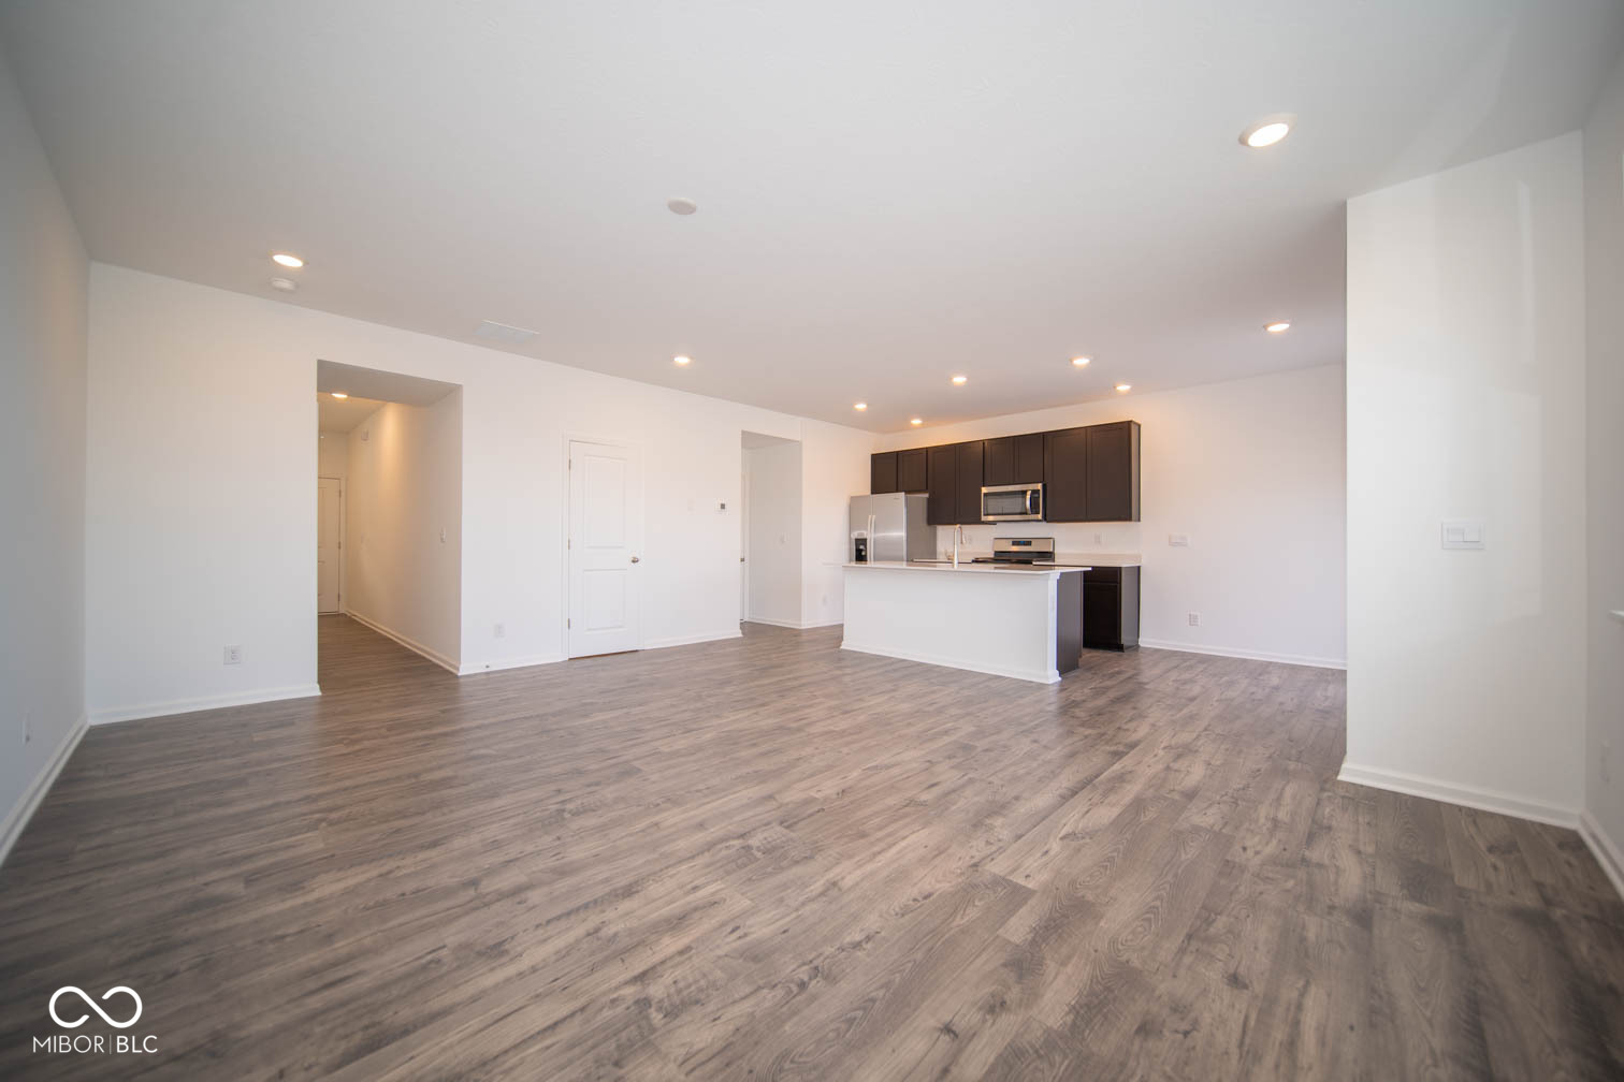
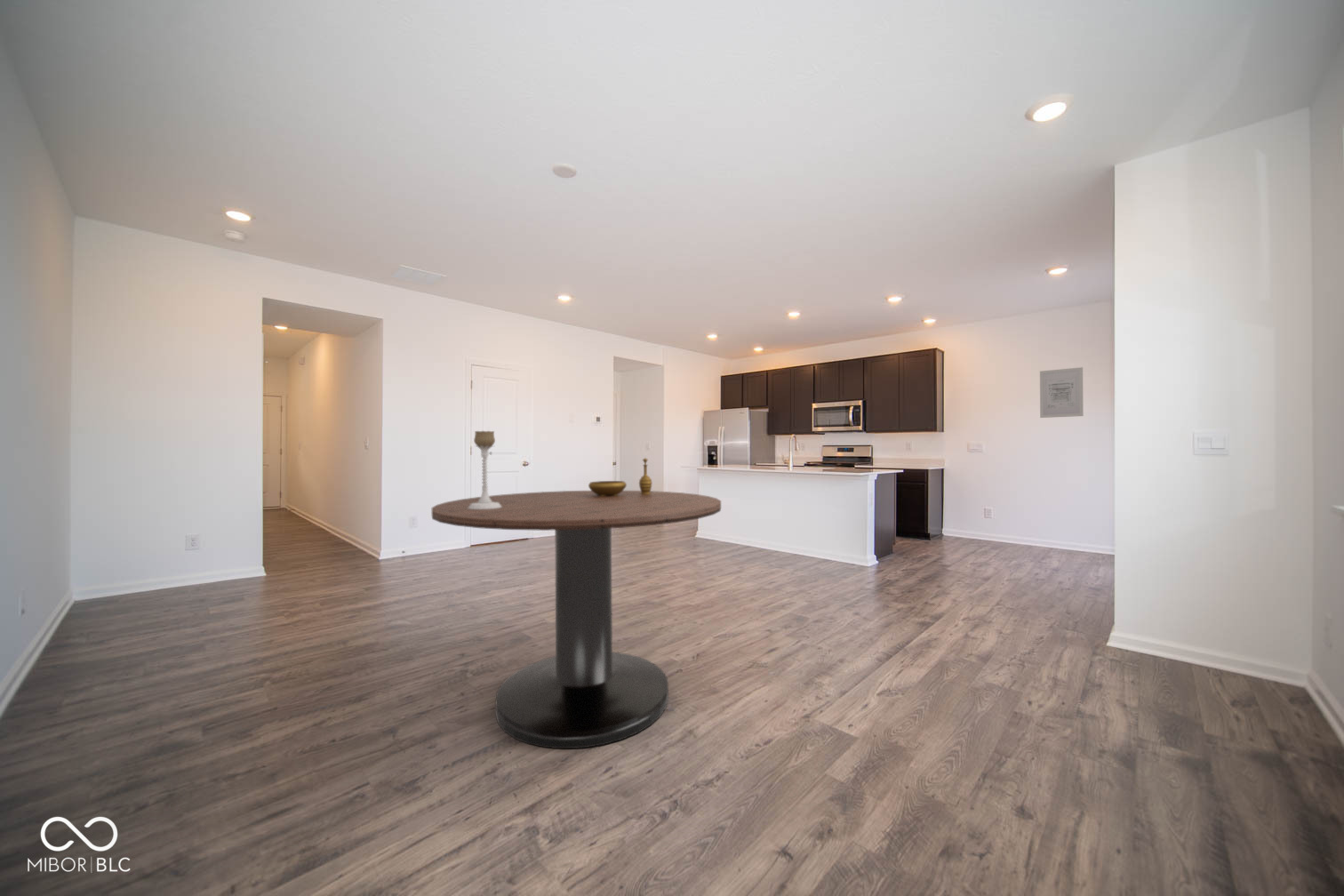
+ wall art (1060, 393)
+ dining table (583, 600)
+ candle holder (484, 468)
+ decorative bowl (620, 481)
